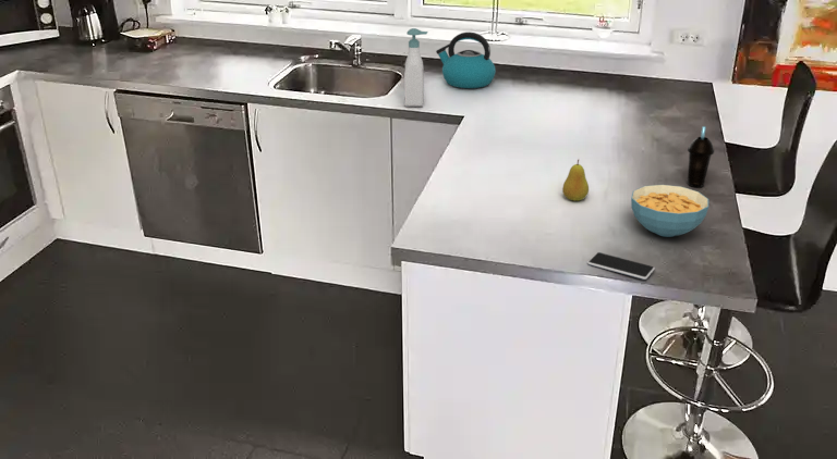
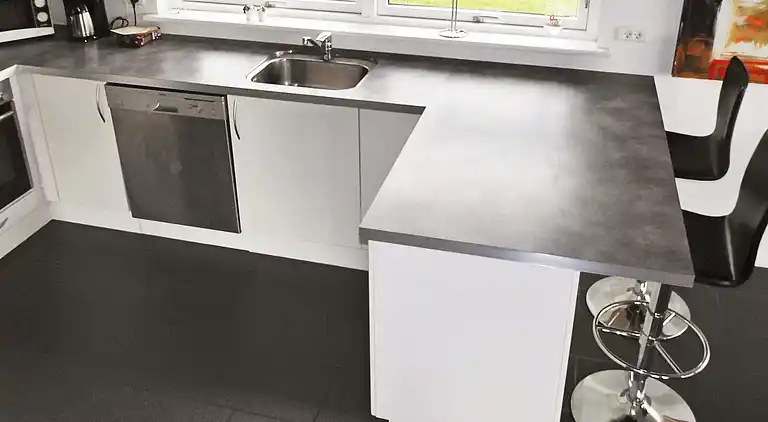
- smartphone (620, 265)
- cup (700, 156)
- soap bottle (416, 65)
- fruit (575, 178)
- kettle (464, 58)
- cereal bowl (667, 215)
